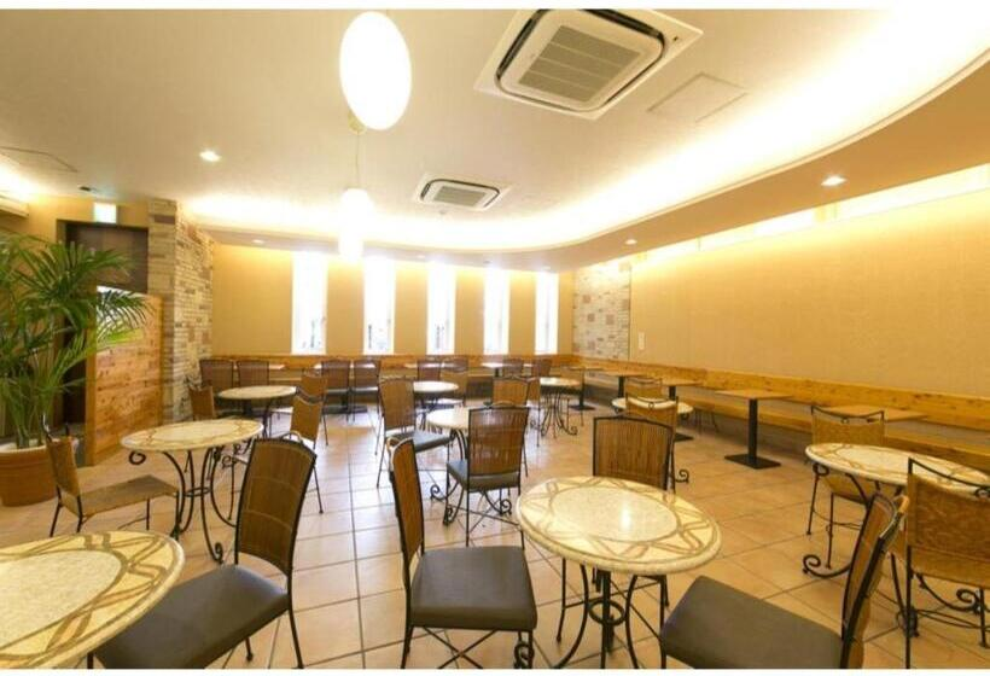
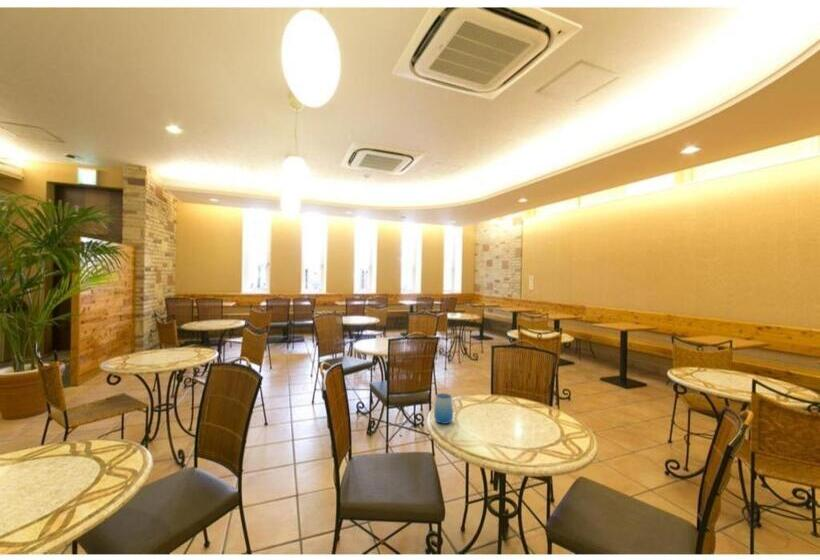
+ cup (443, 408)
